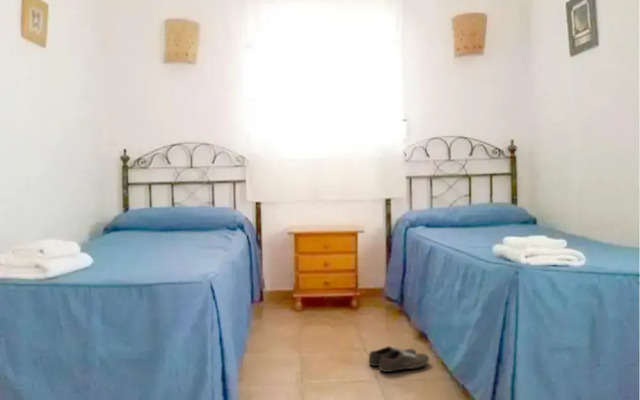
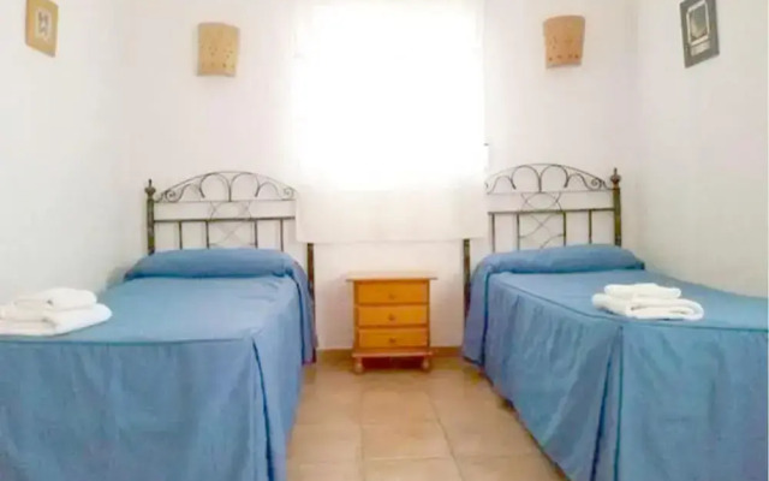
- shoe (398, 355)
